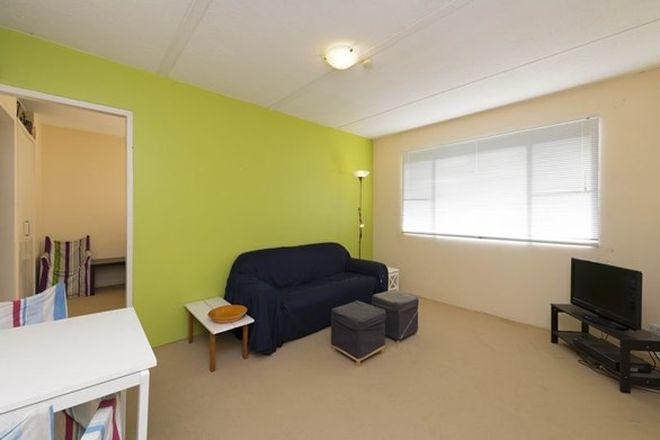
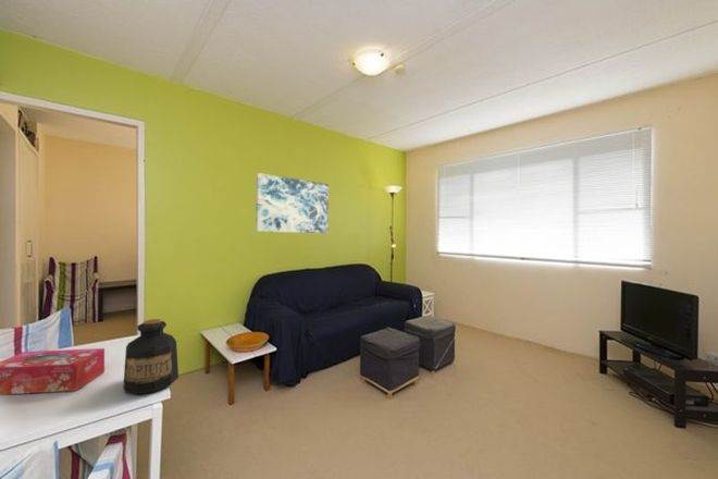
+ wall art (295, 206)
+ tissue box (49, 369)
+ bottle (151, 352)
